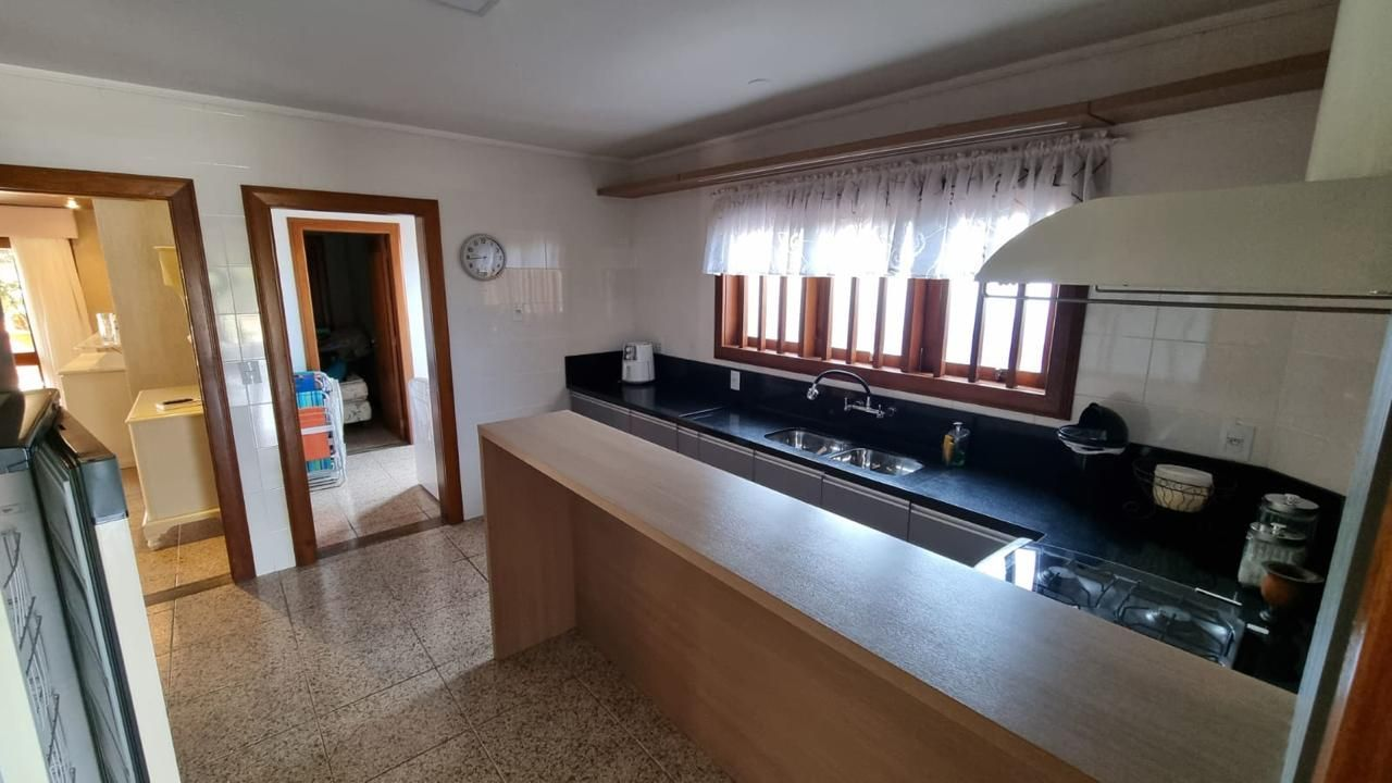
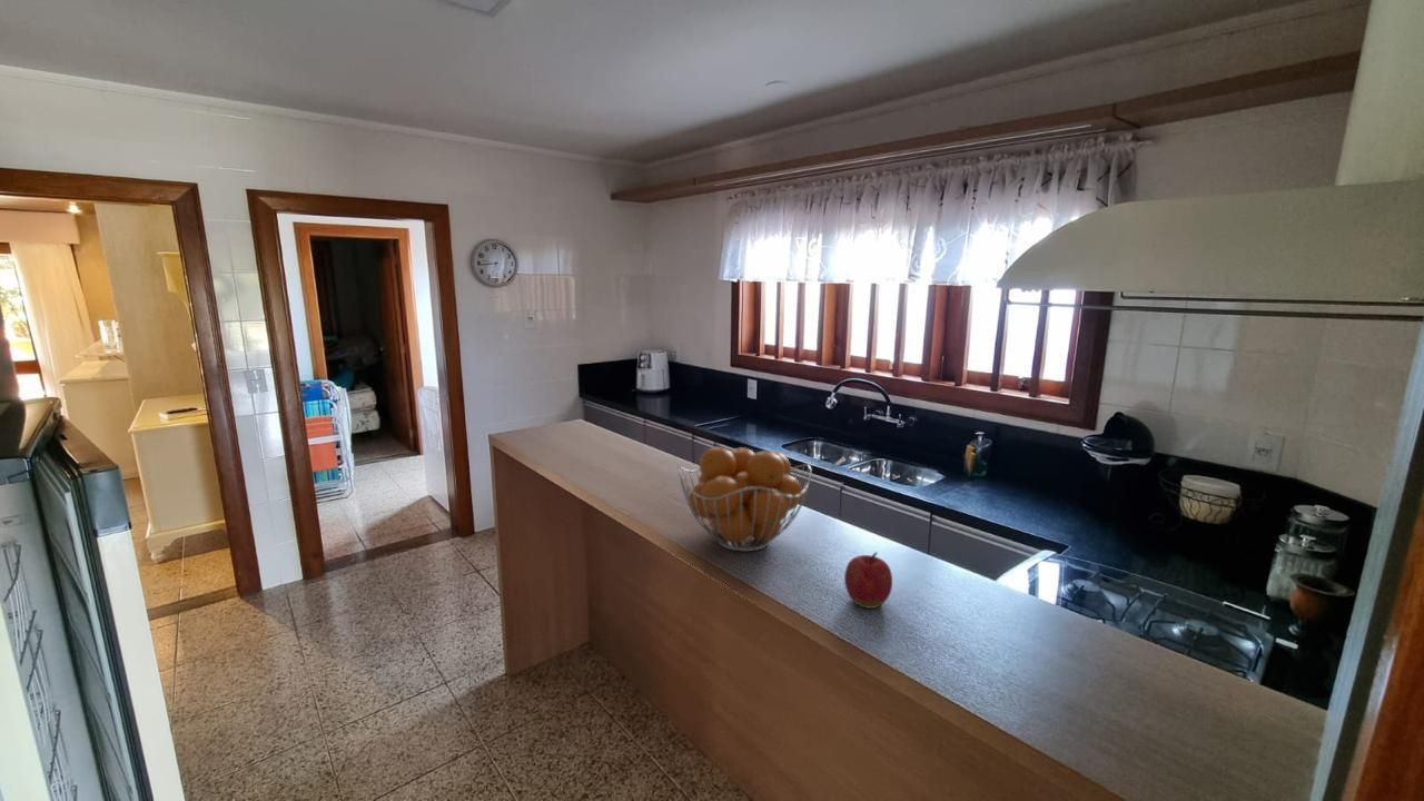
+ apple (868, 575)
+ fruit basket (744, 494)
